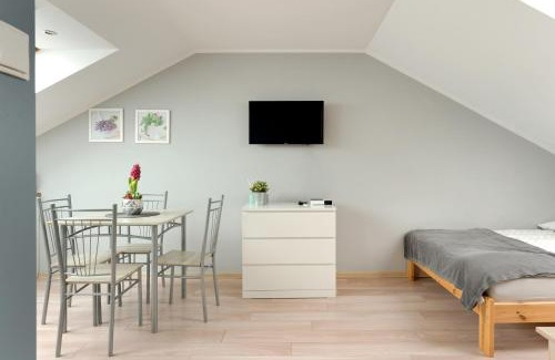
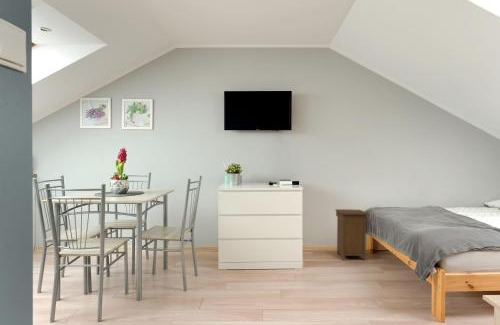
+ nightstand (349, 232)
